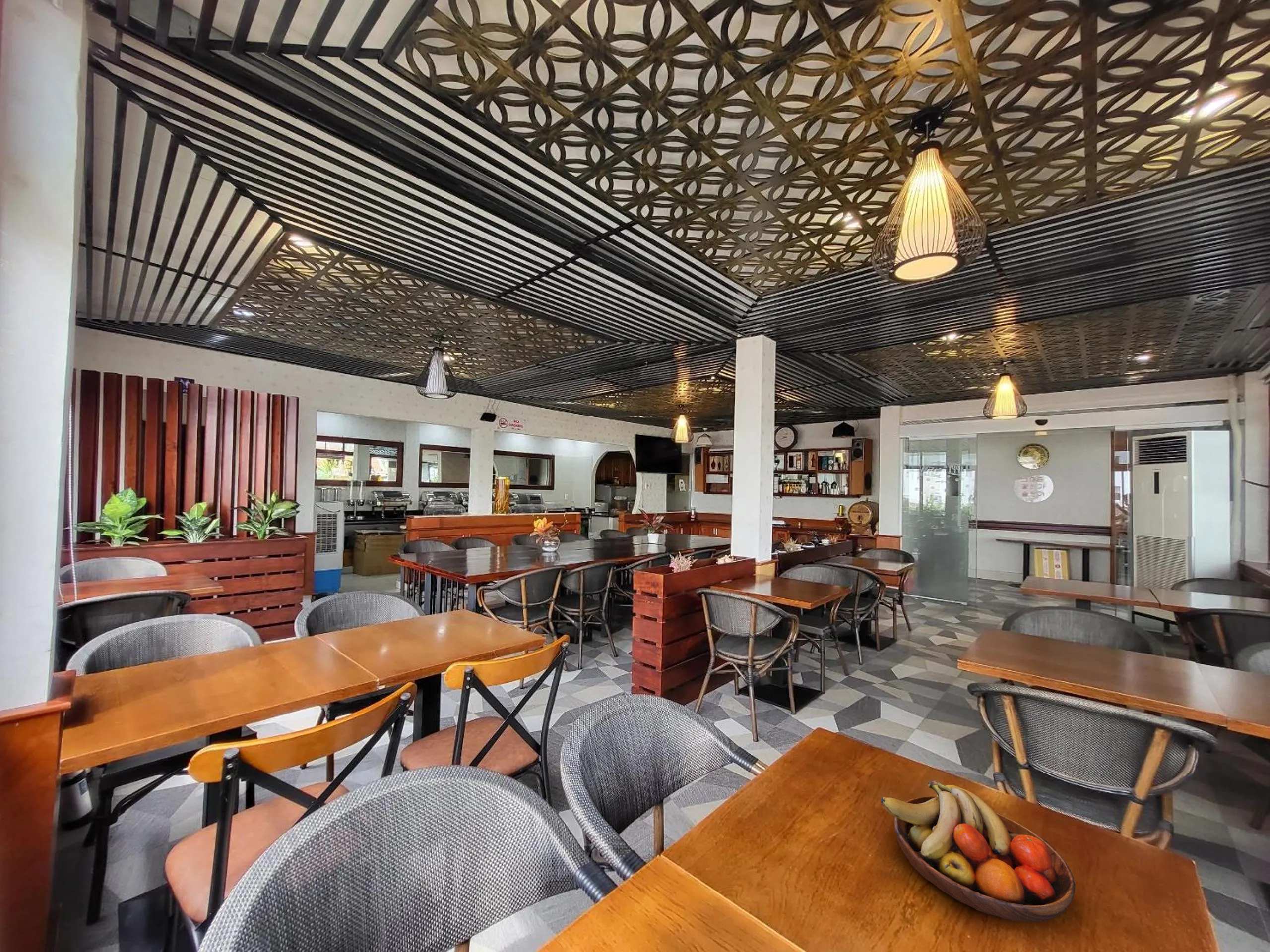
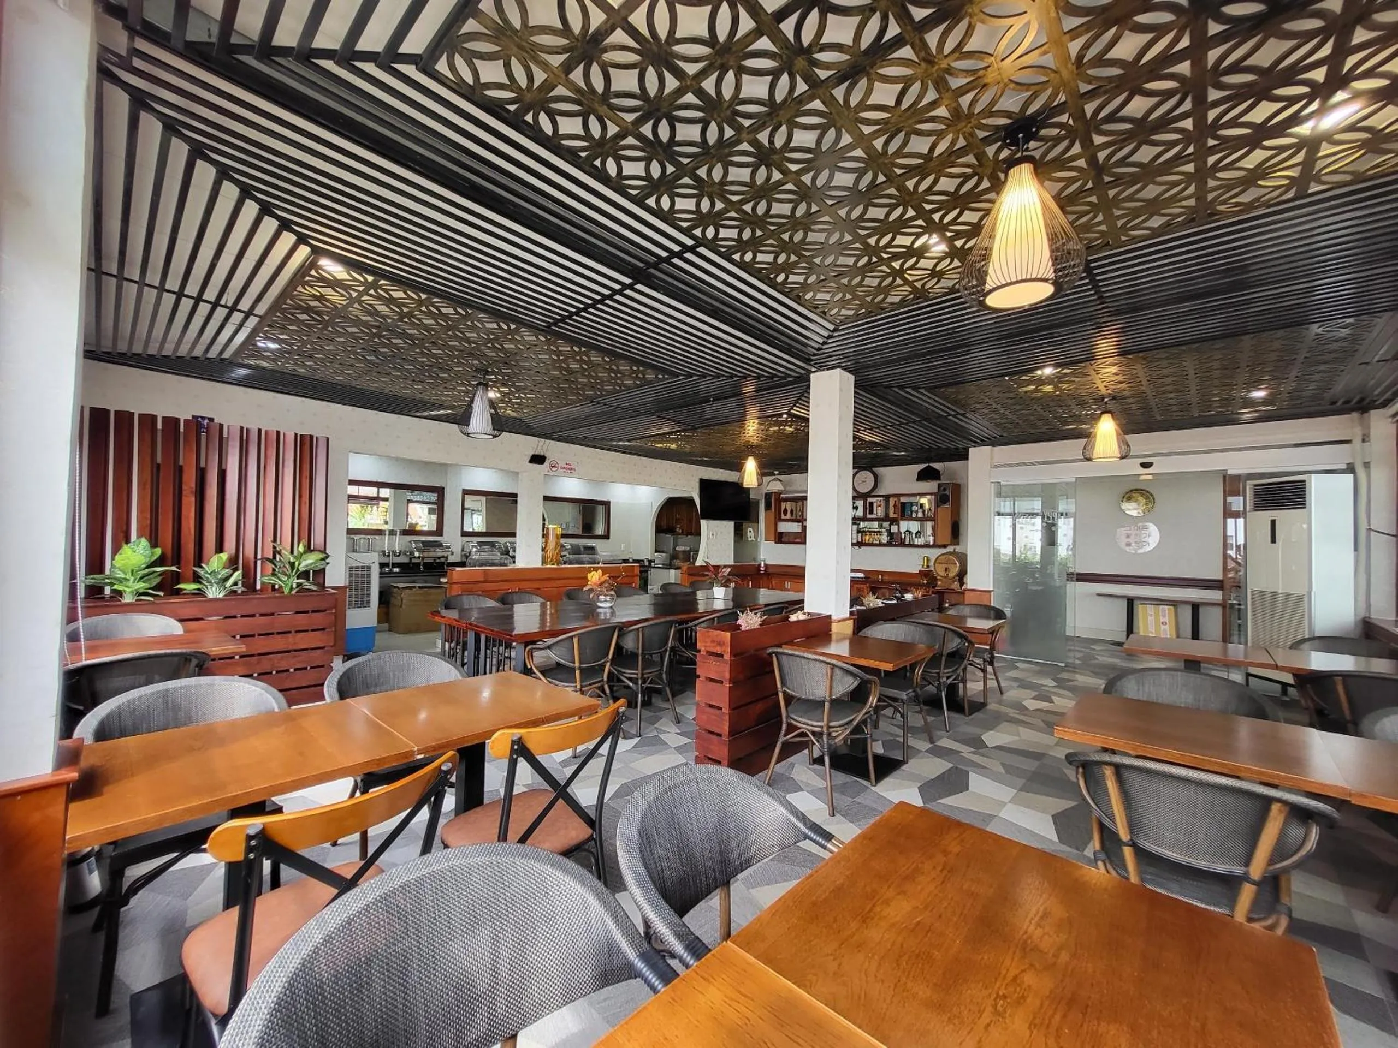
- fruit bowl (975, 837)
